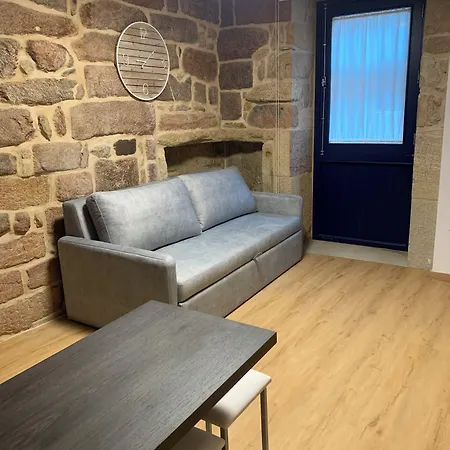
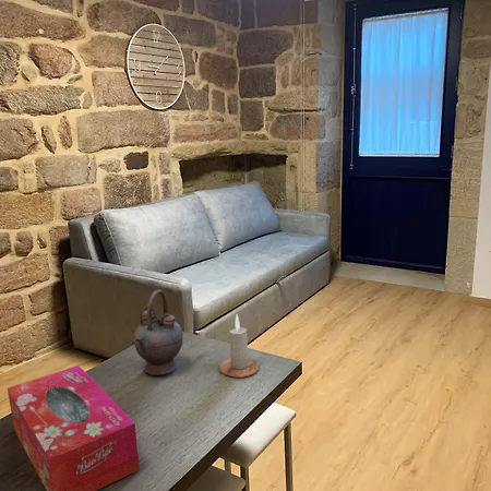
+ candle (238, 340)
+ tissue box (69, 427)
+ teapot (154, 332)
